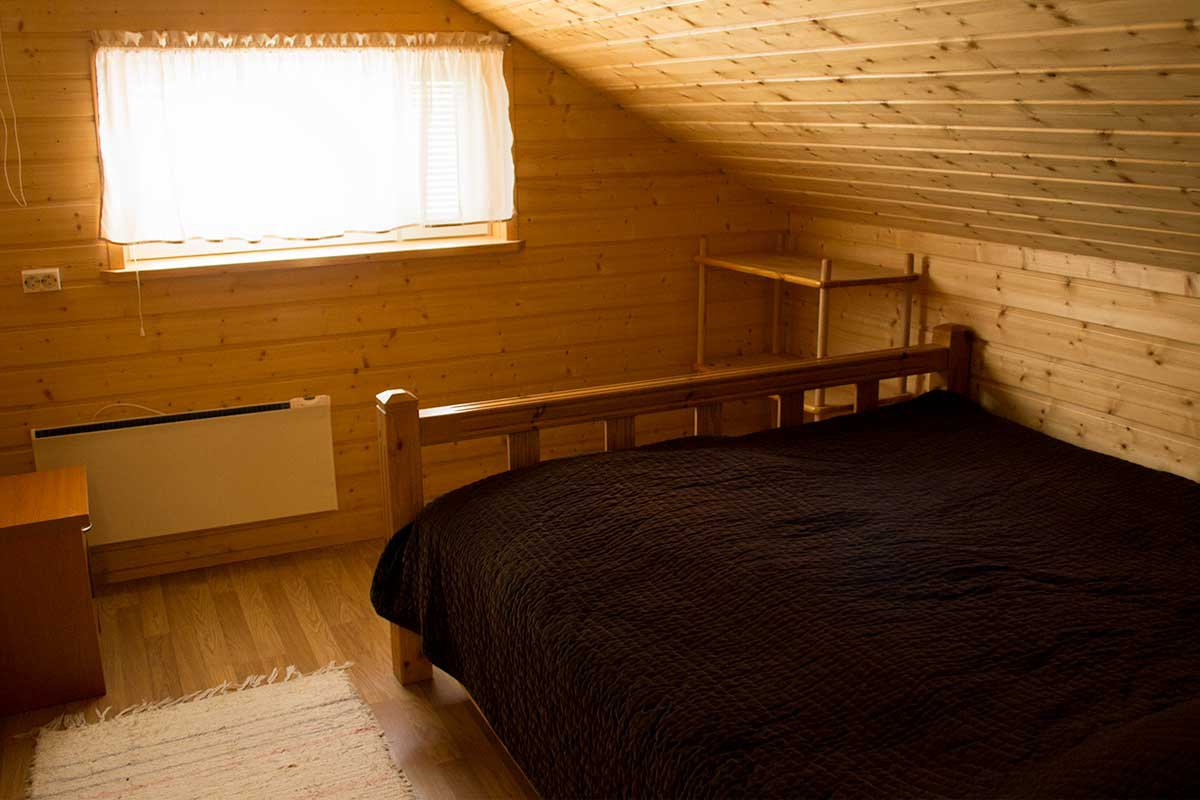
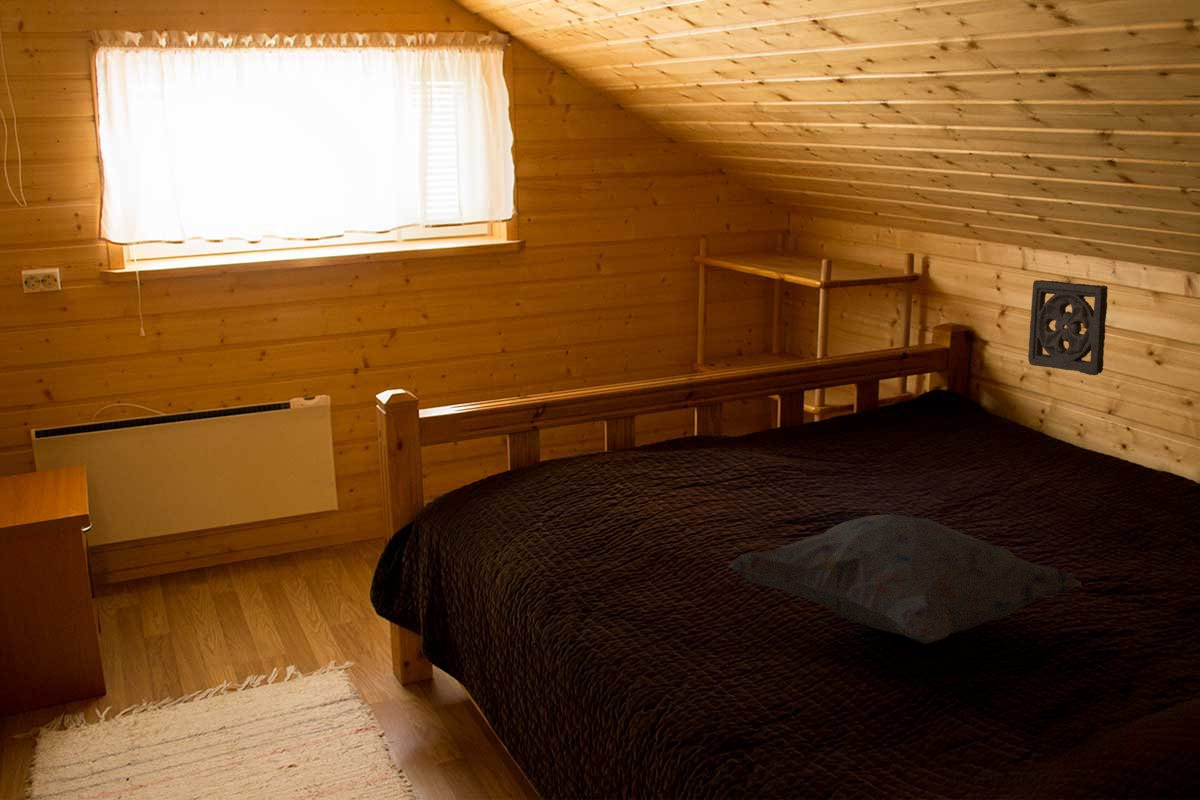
+ wall ornament (1067, 327)
+ decorative pillow (901, 573)
